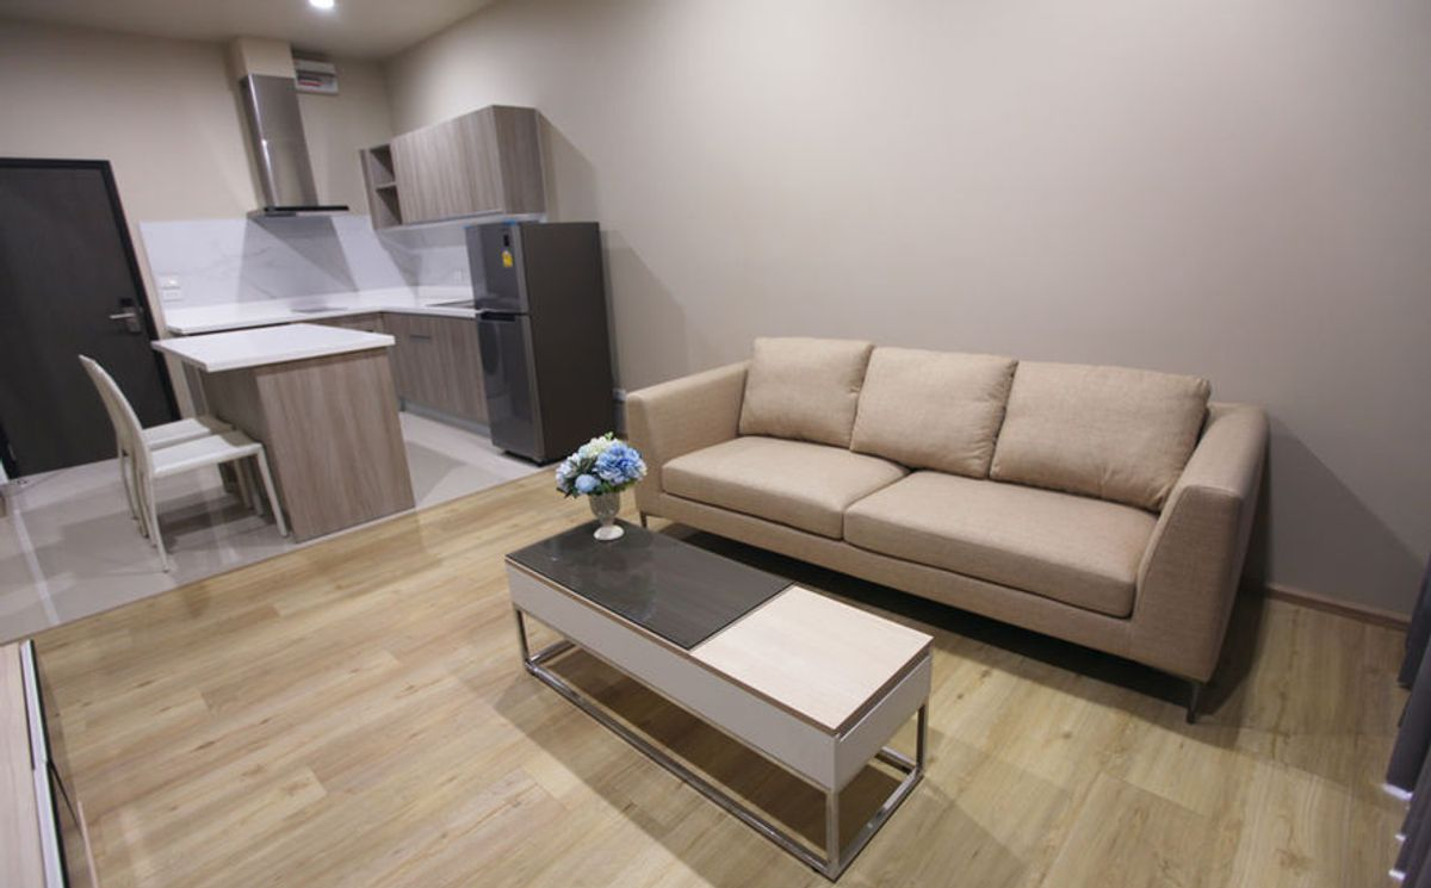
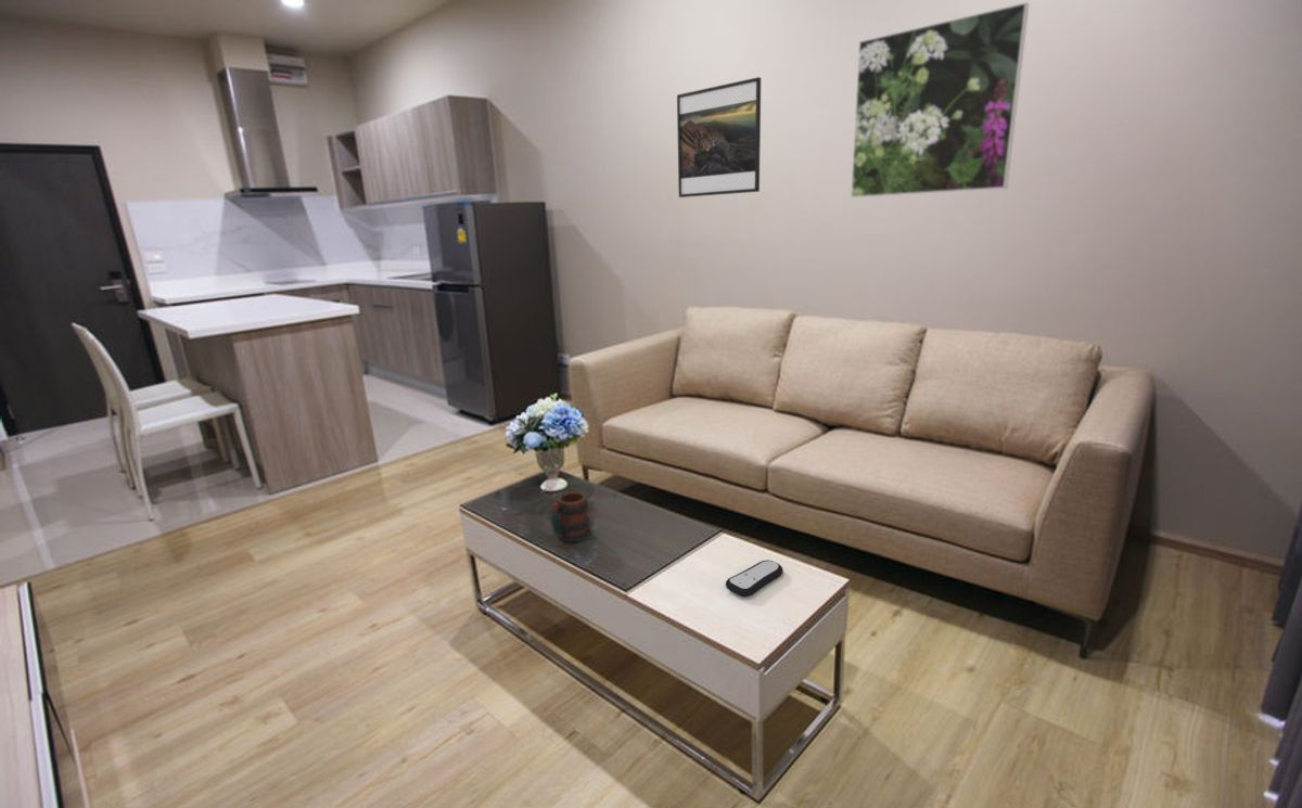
+ mug (569, 517)
+ remote control (755, 576)
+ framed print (716, 141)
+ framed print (930, 111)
